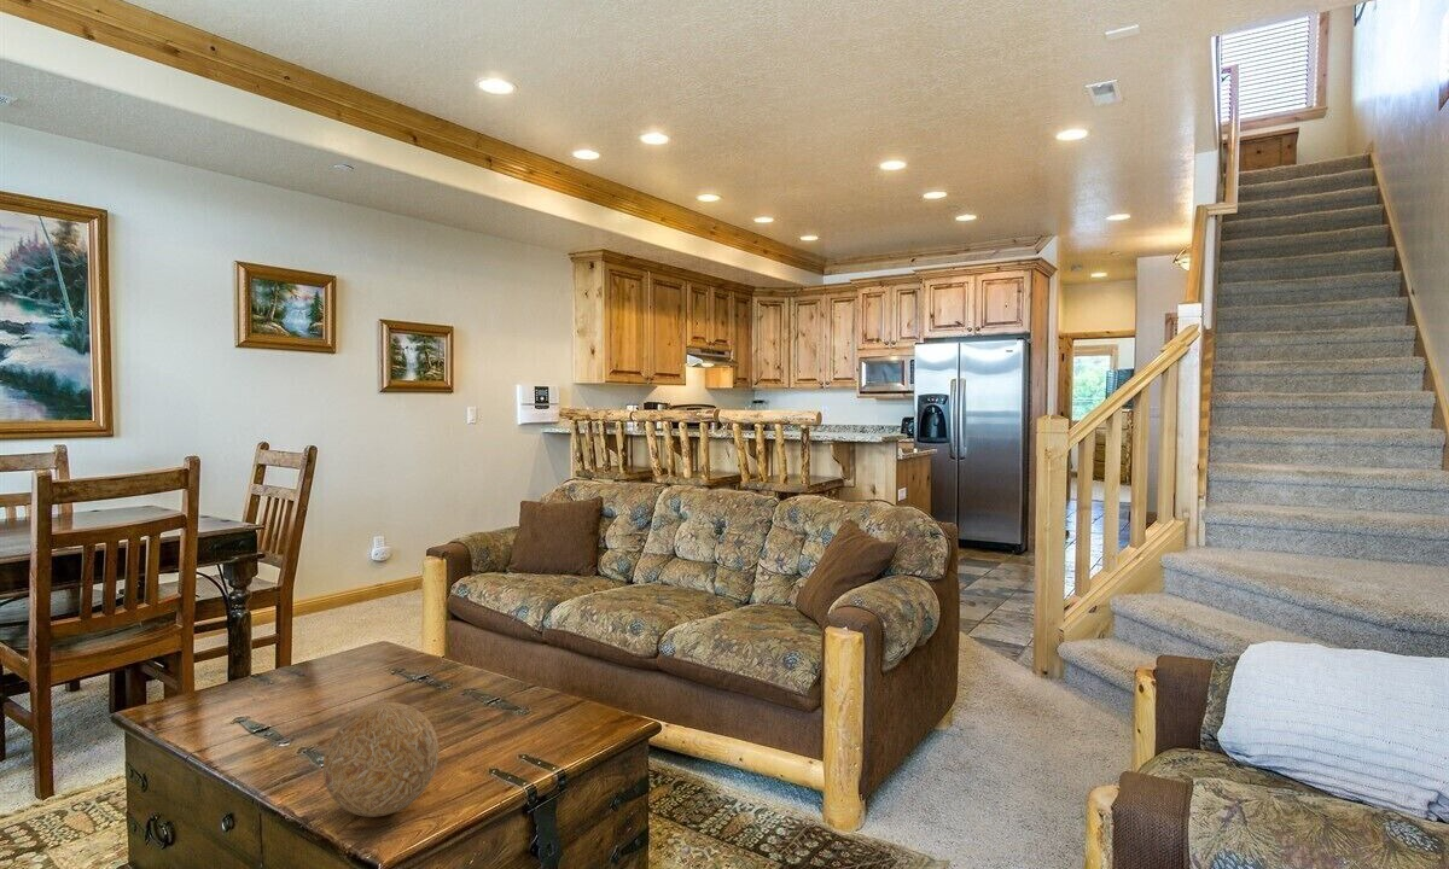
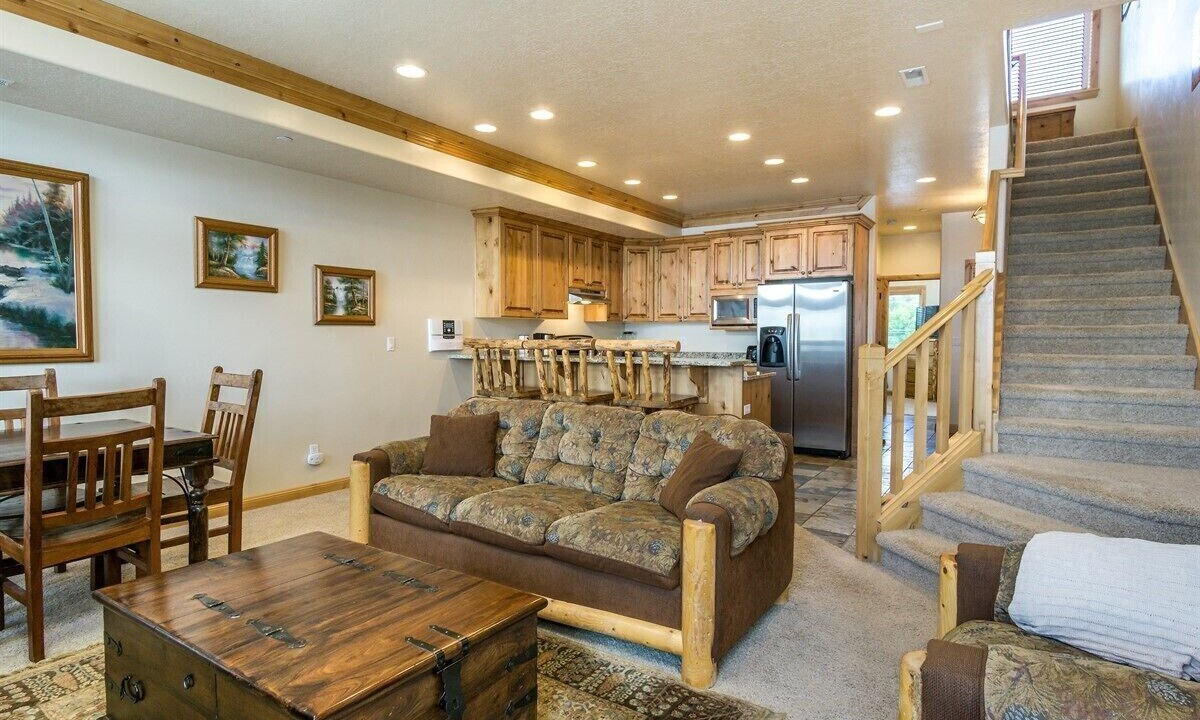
- decorative ball (382, 758)
